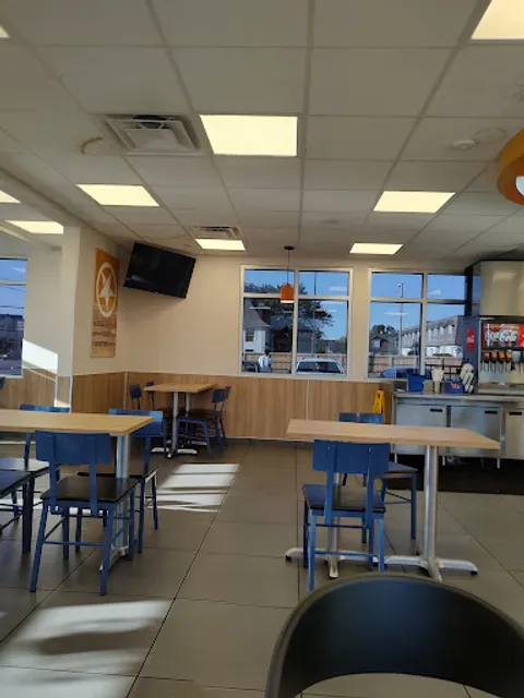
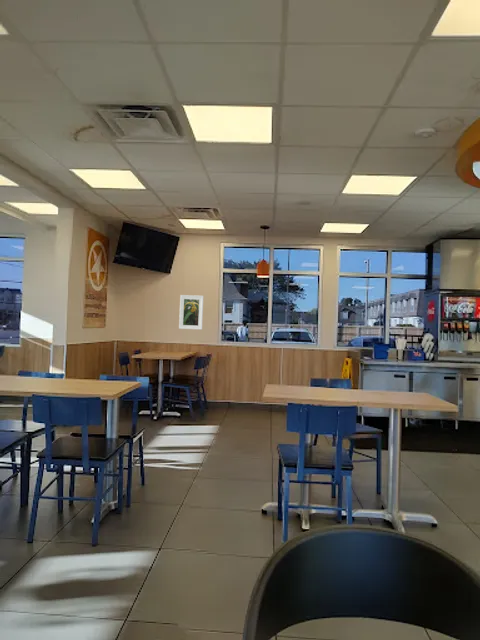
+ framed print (191, 312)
